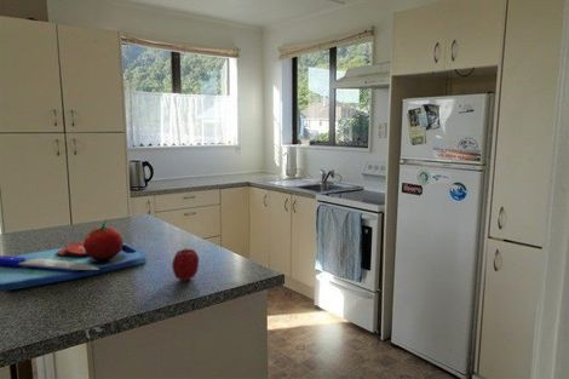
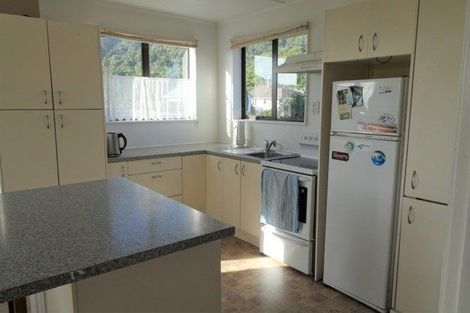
- fruit (185, 263)
- chopping board (70, 243)
